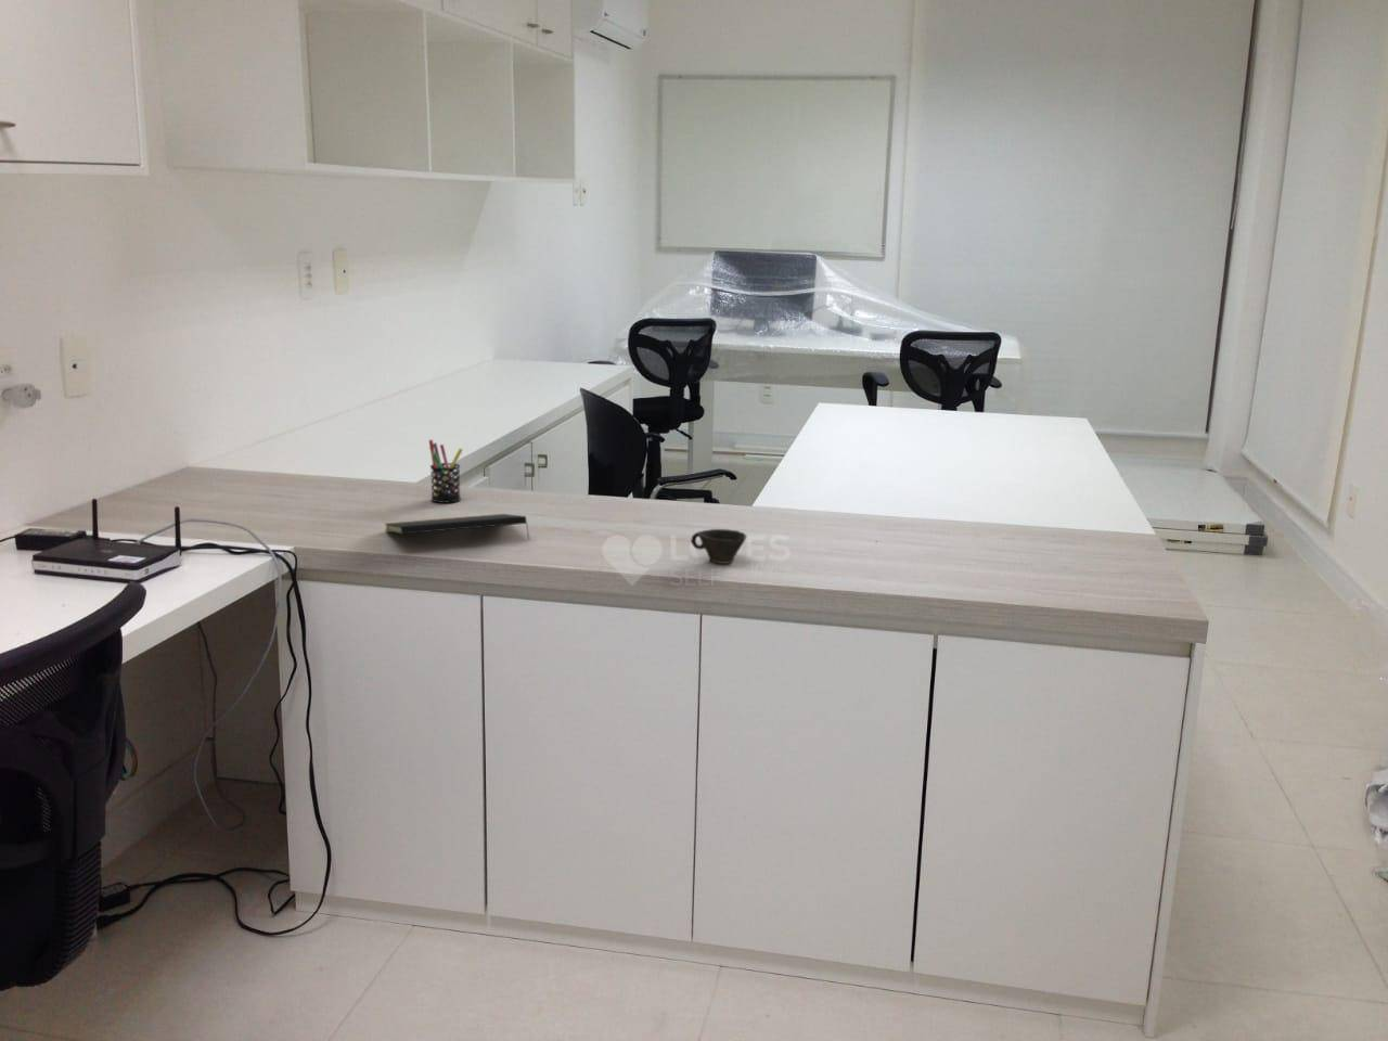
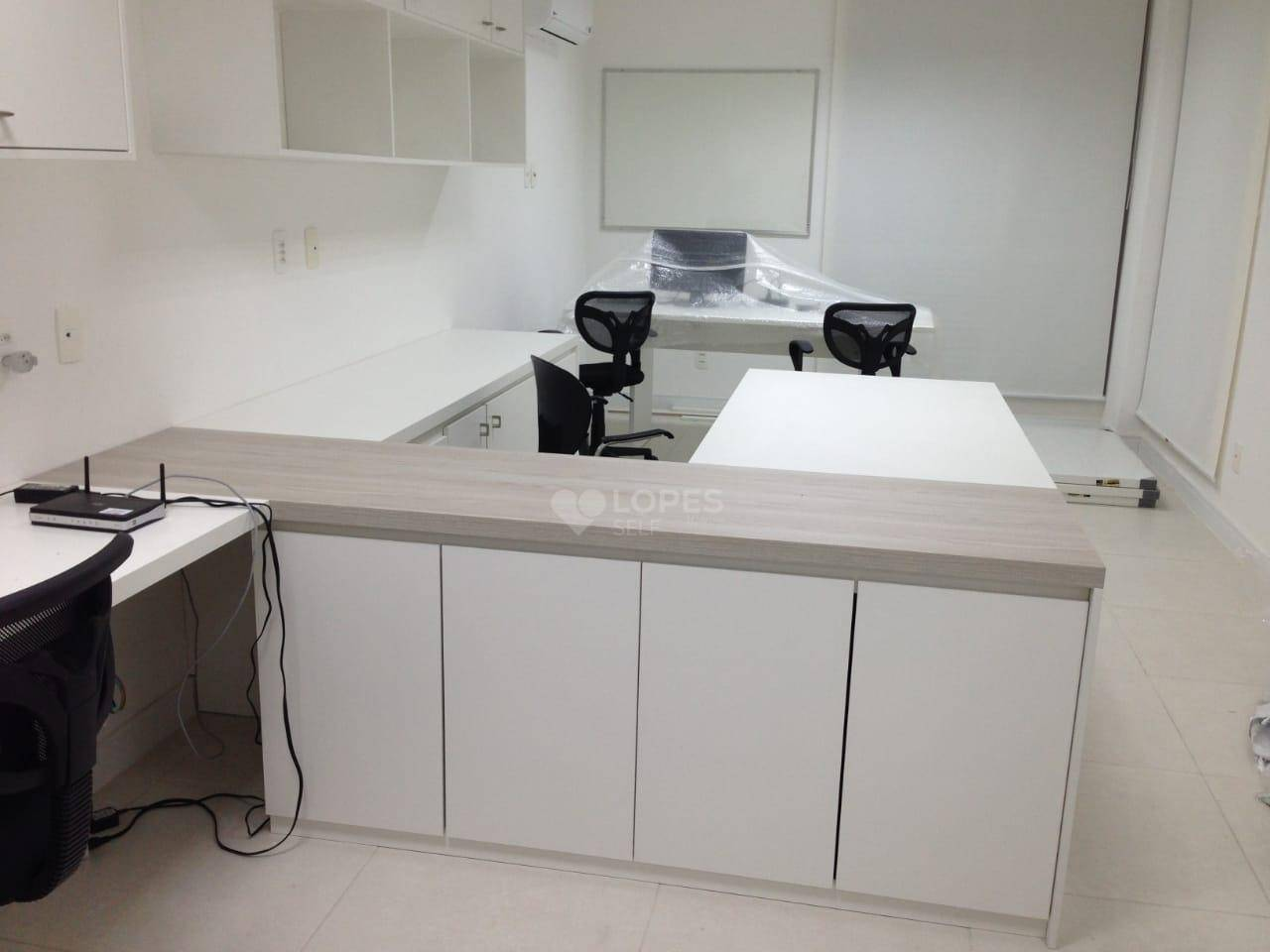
- cup (718, 546)
- notepad (455, 523)
- pen holder (442, 470)
